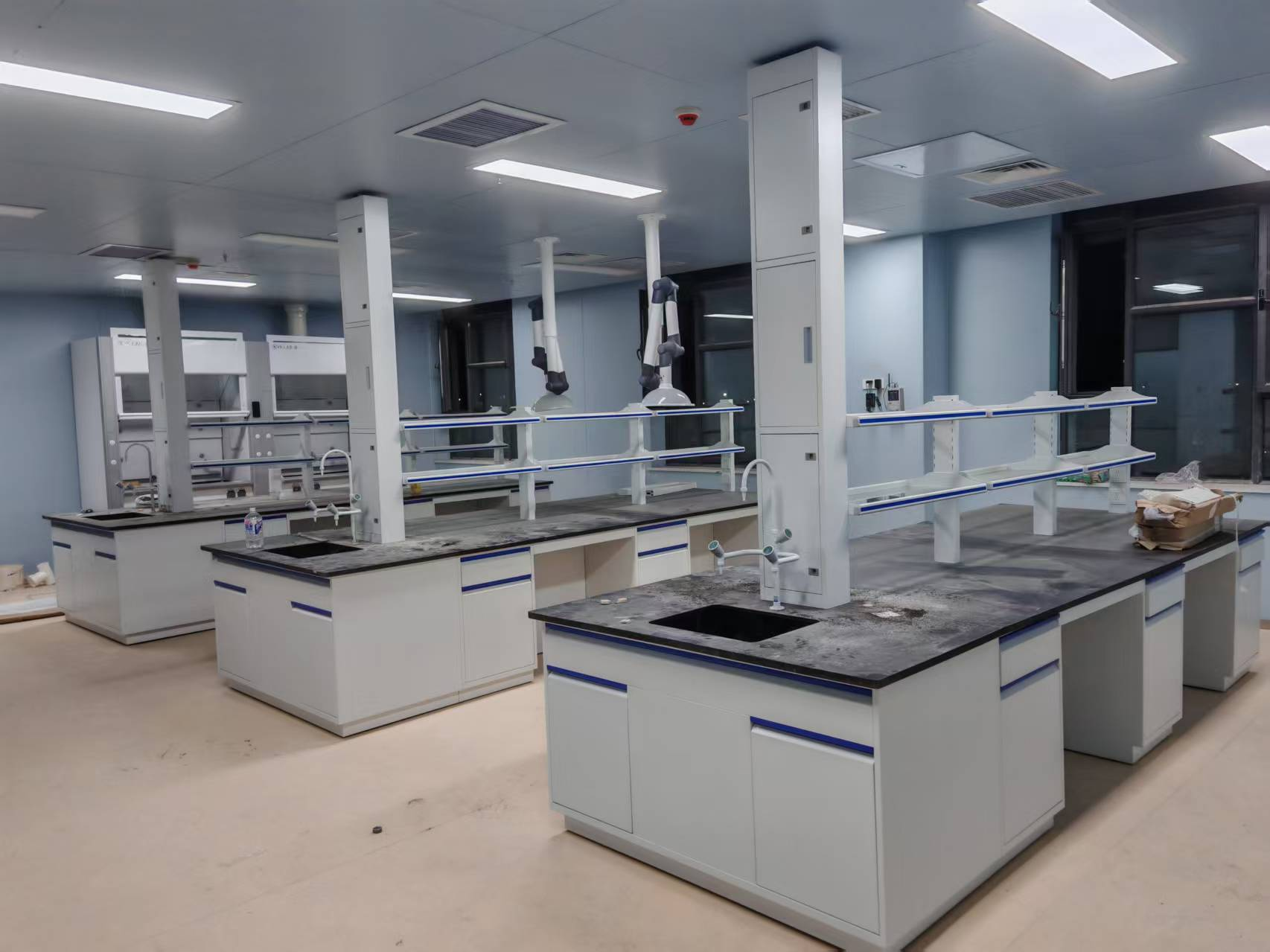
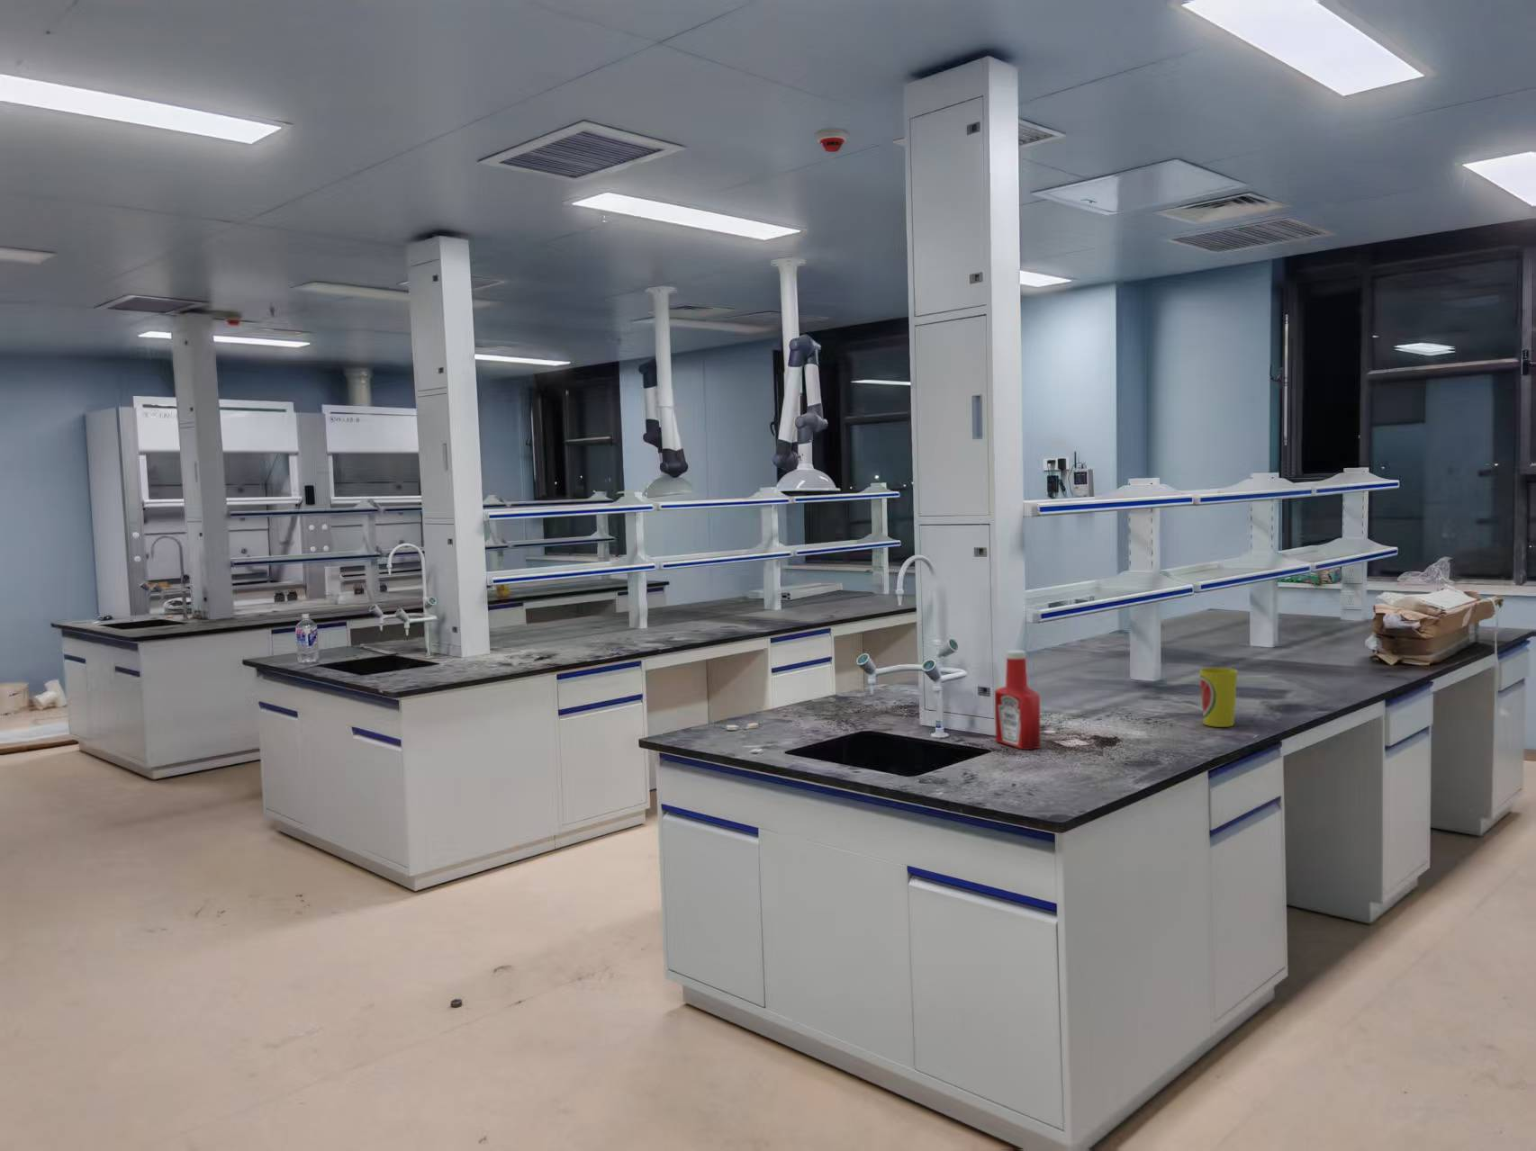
+ cup (1218, 696)
+ soap bottle (1016, 698)
